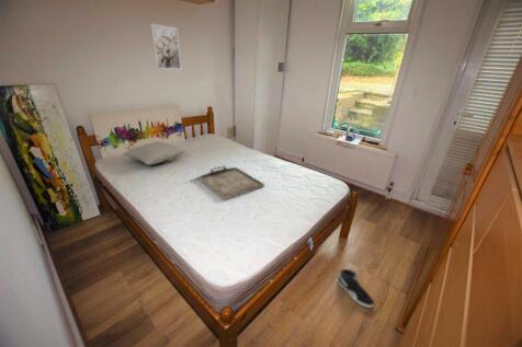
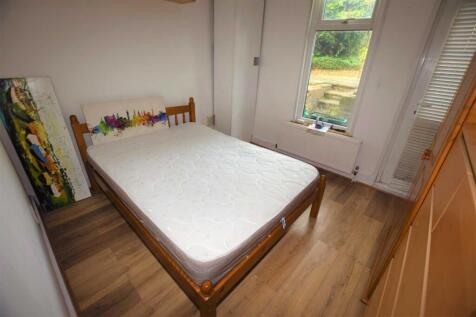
- serving tray (230, 178)
- pillow (155, 152)
- wall art (167, 48)
- sneaker (355, 286)
